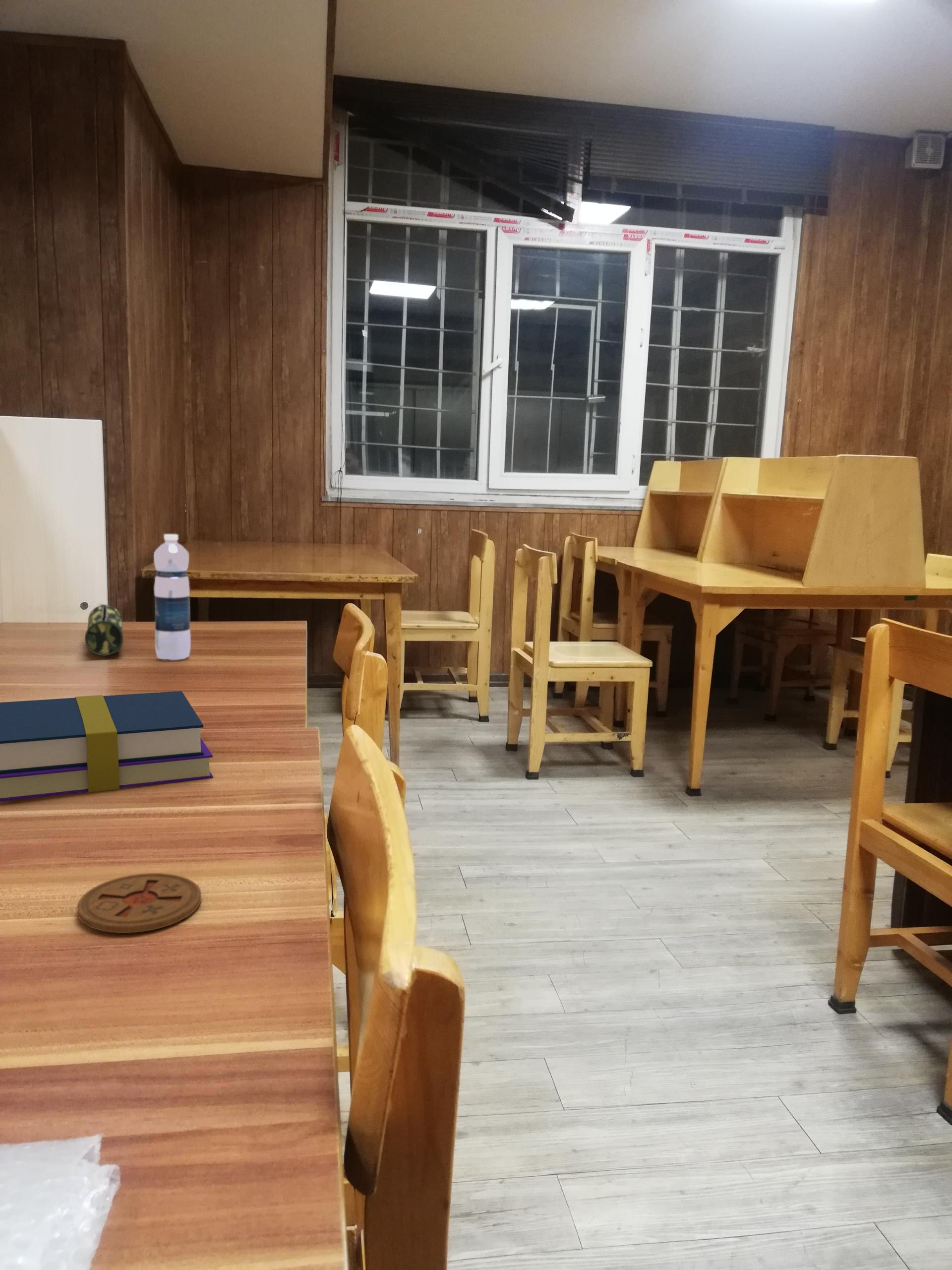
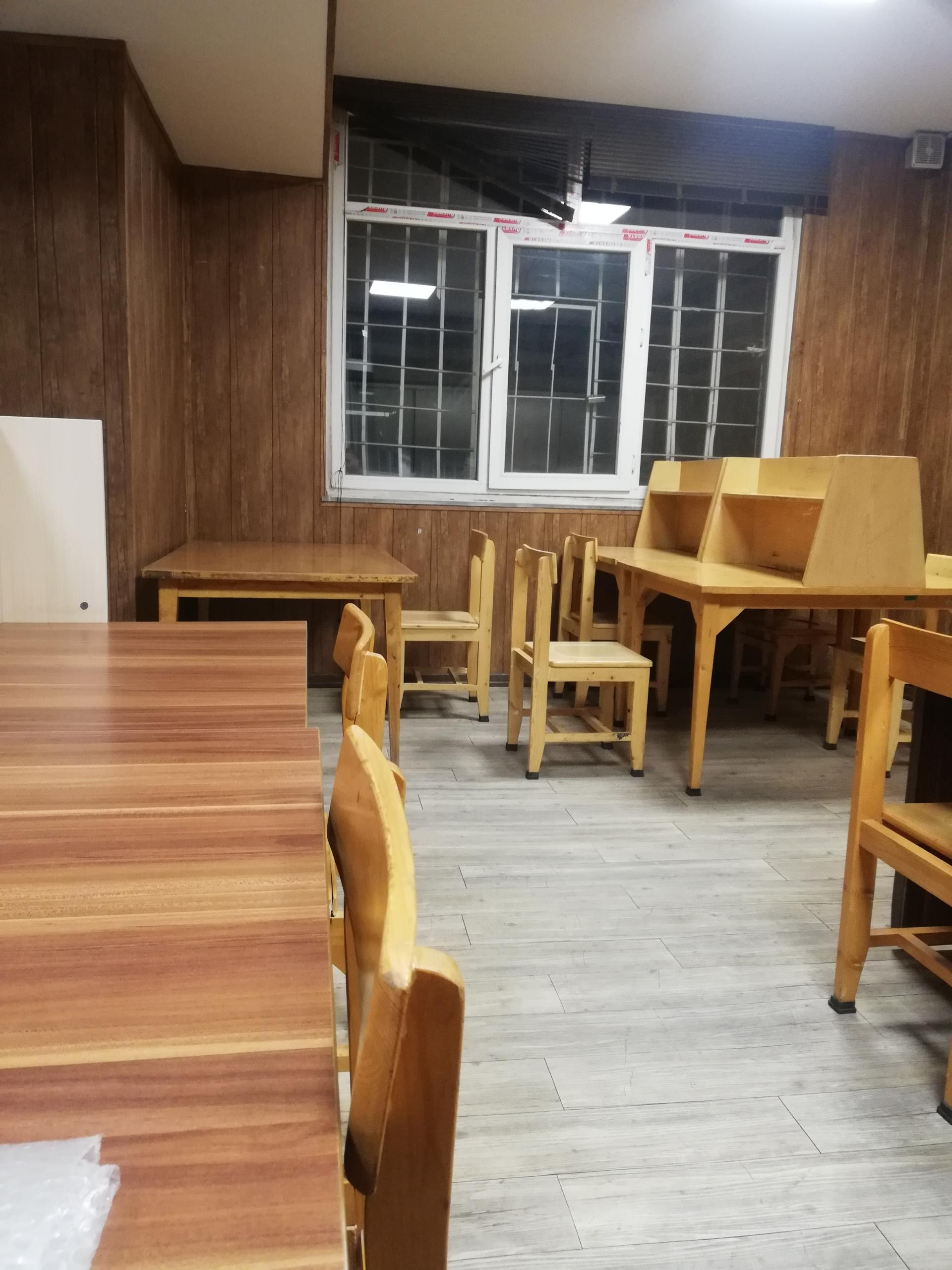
- water bottle (172, 597)
- pencil case (105, 630)
- coaster (140, 901)
- book (94, 739)
